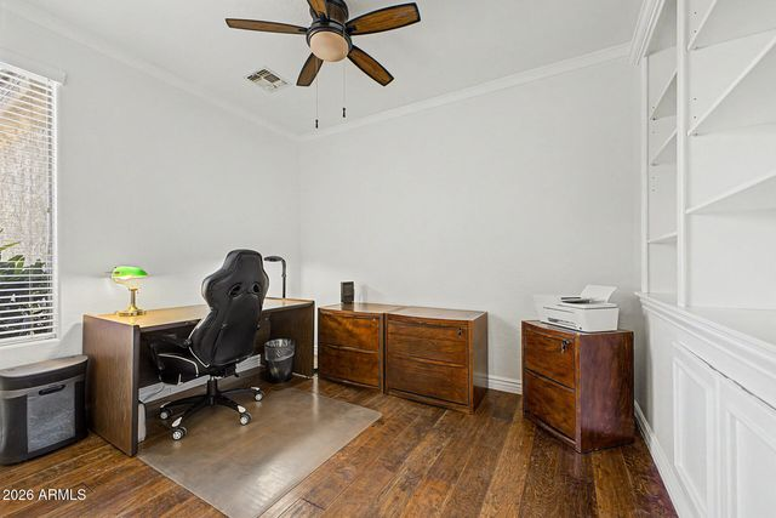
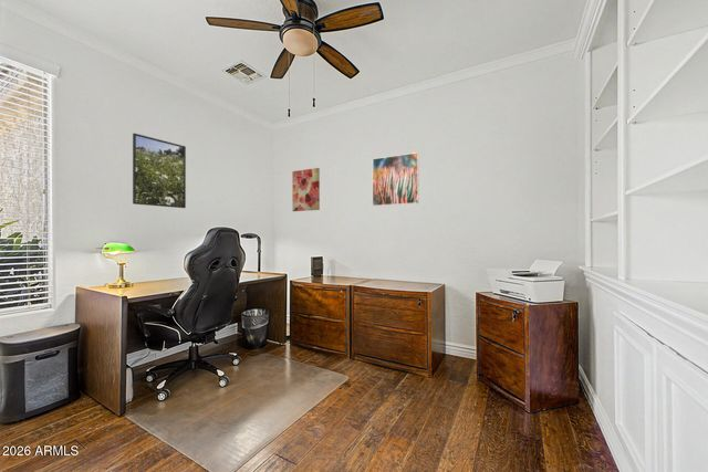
+ wall art (305, 190)
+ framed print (160, 172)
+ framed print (395, 180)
